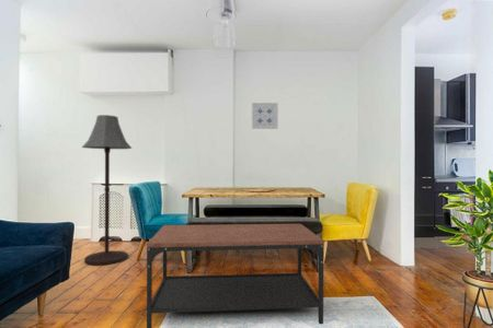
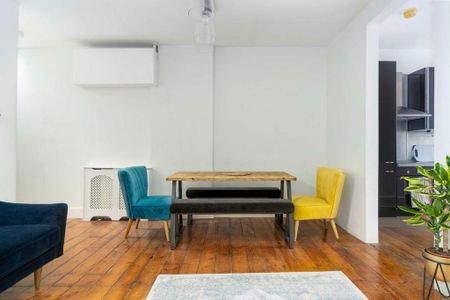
- wall art (264, 115)
- coffee table (234, 274)
- floor lamp (106, 187)
